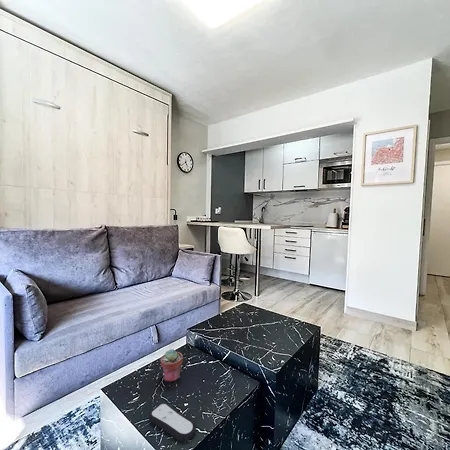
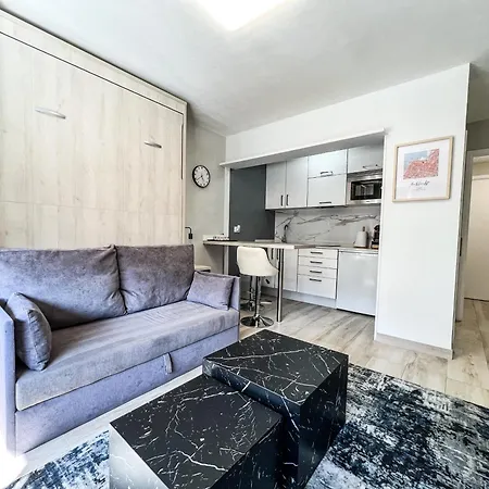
- remote control (172, 421)
- potted succulent (171, 363)
